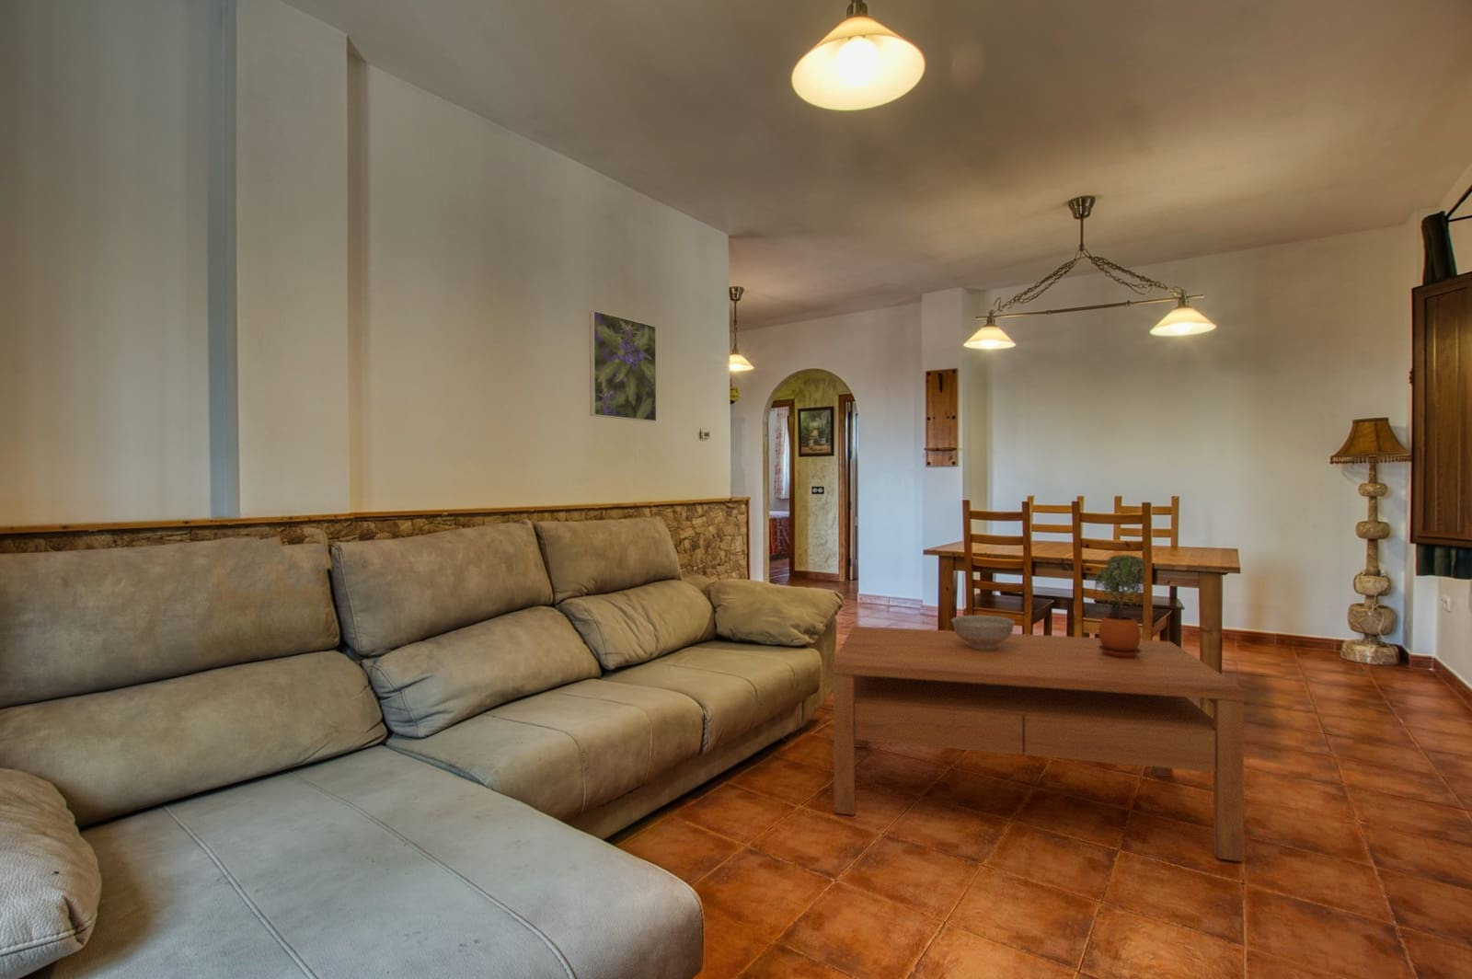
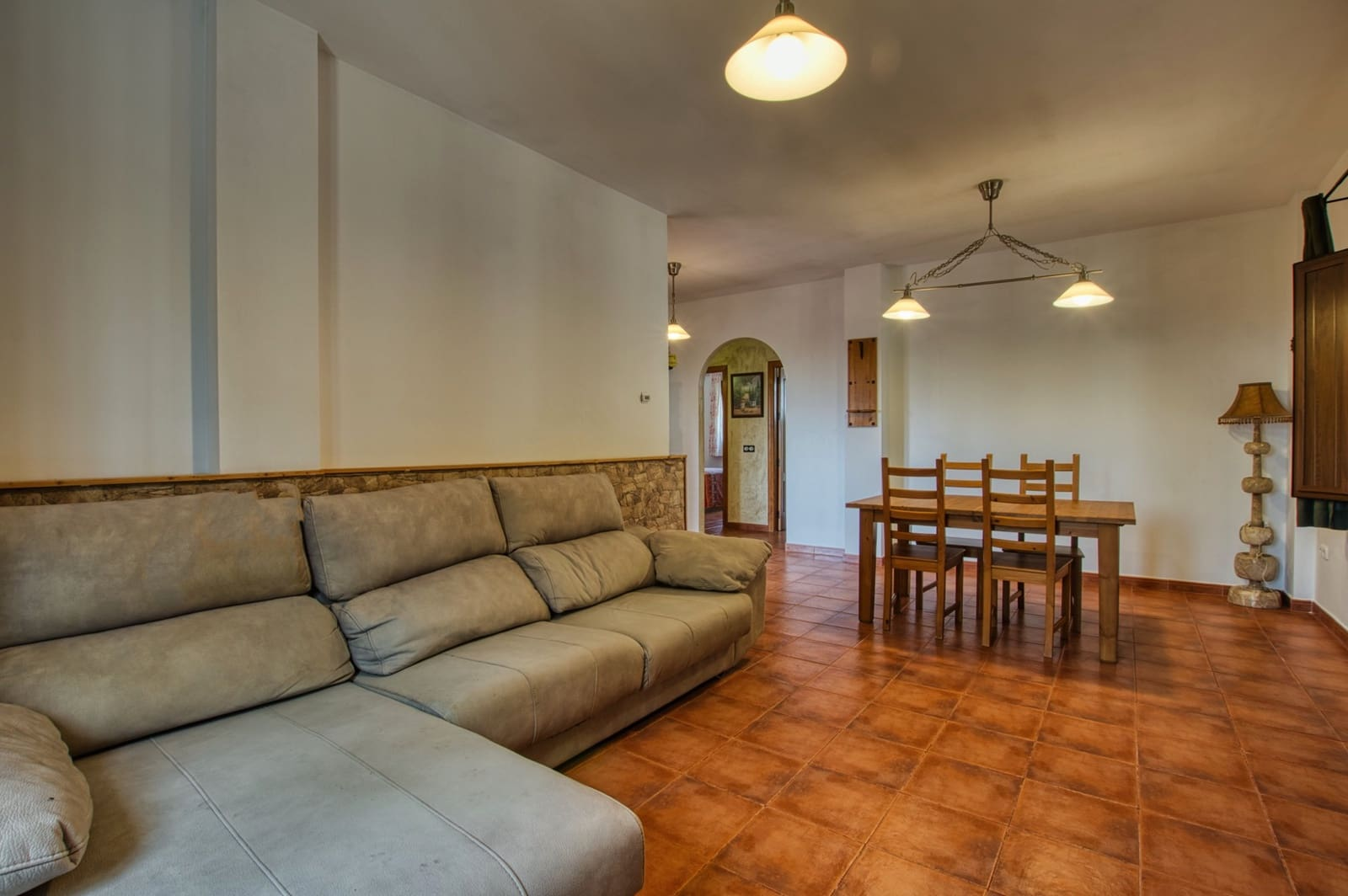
- coffee table (1012, 721)
- decorative bowl (983, 633)
- potted plant (1118, 603)
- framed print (624, 368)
